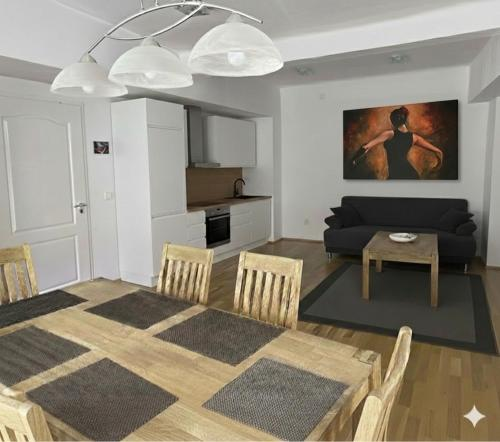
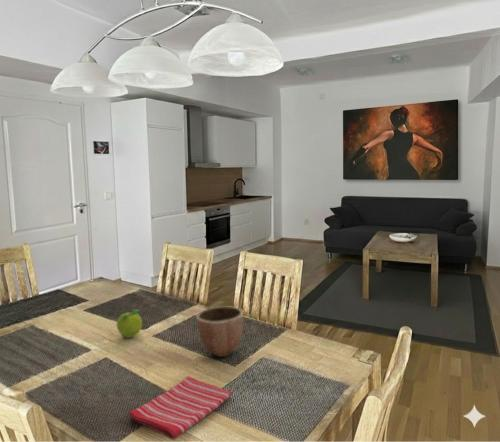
+ dish towel (182, 403)
+ fruit (129, 323)
+ decorative bowl (220, 333)
